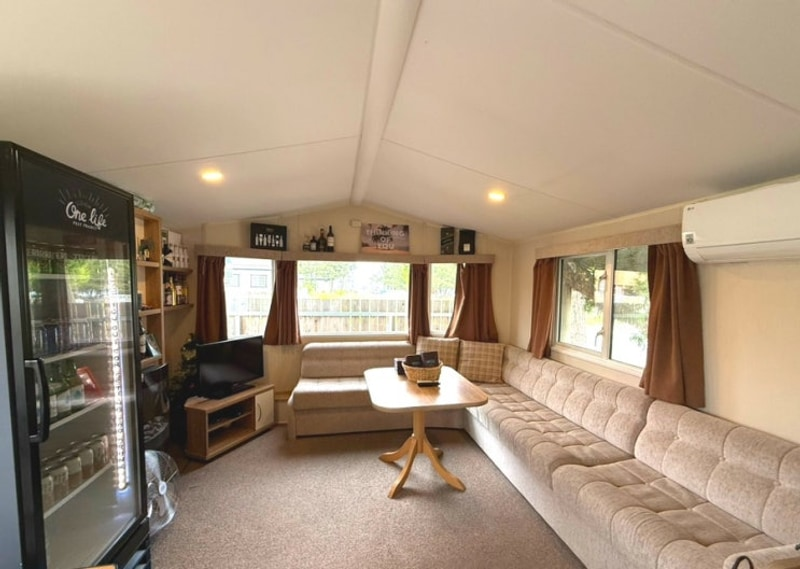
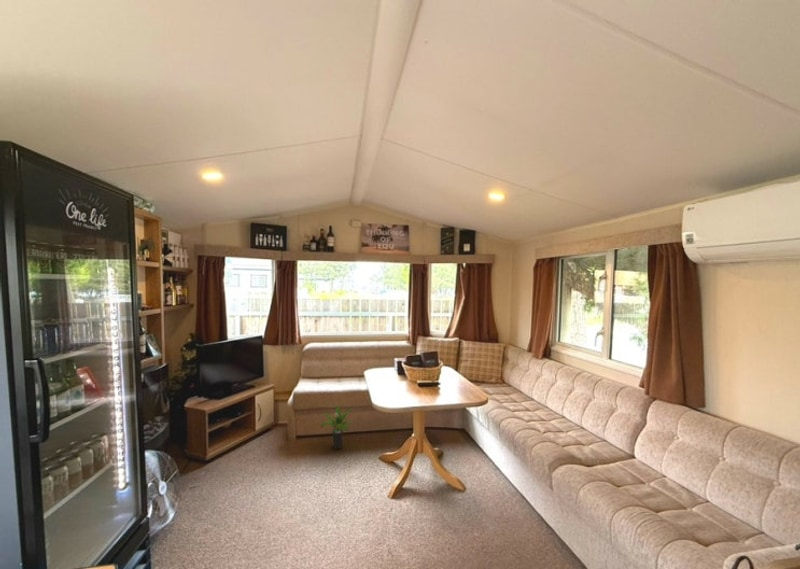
+ potted plant (337, 428)
